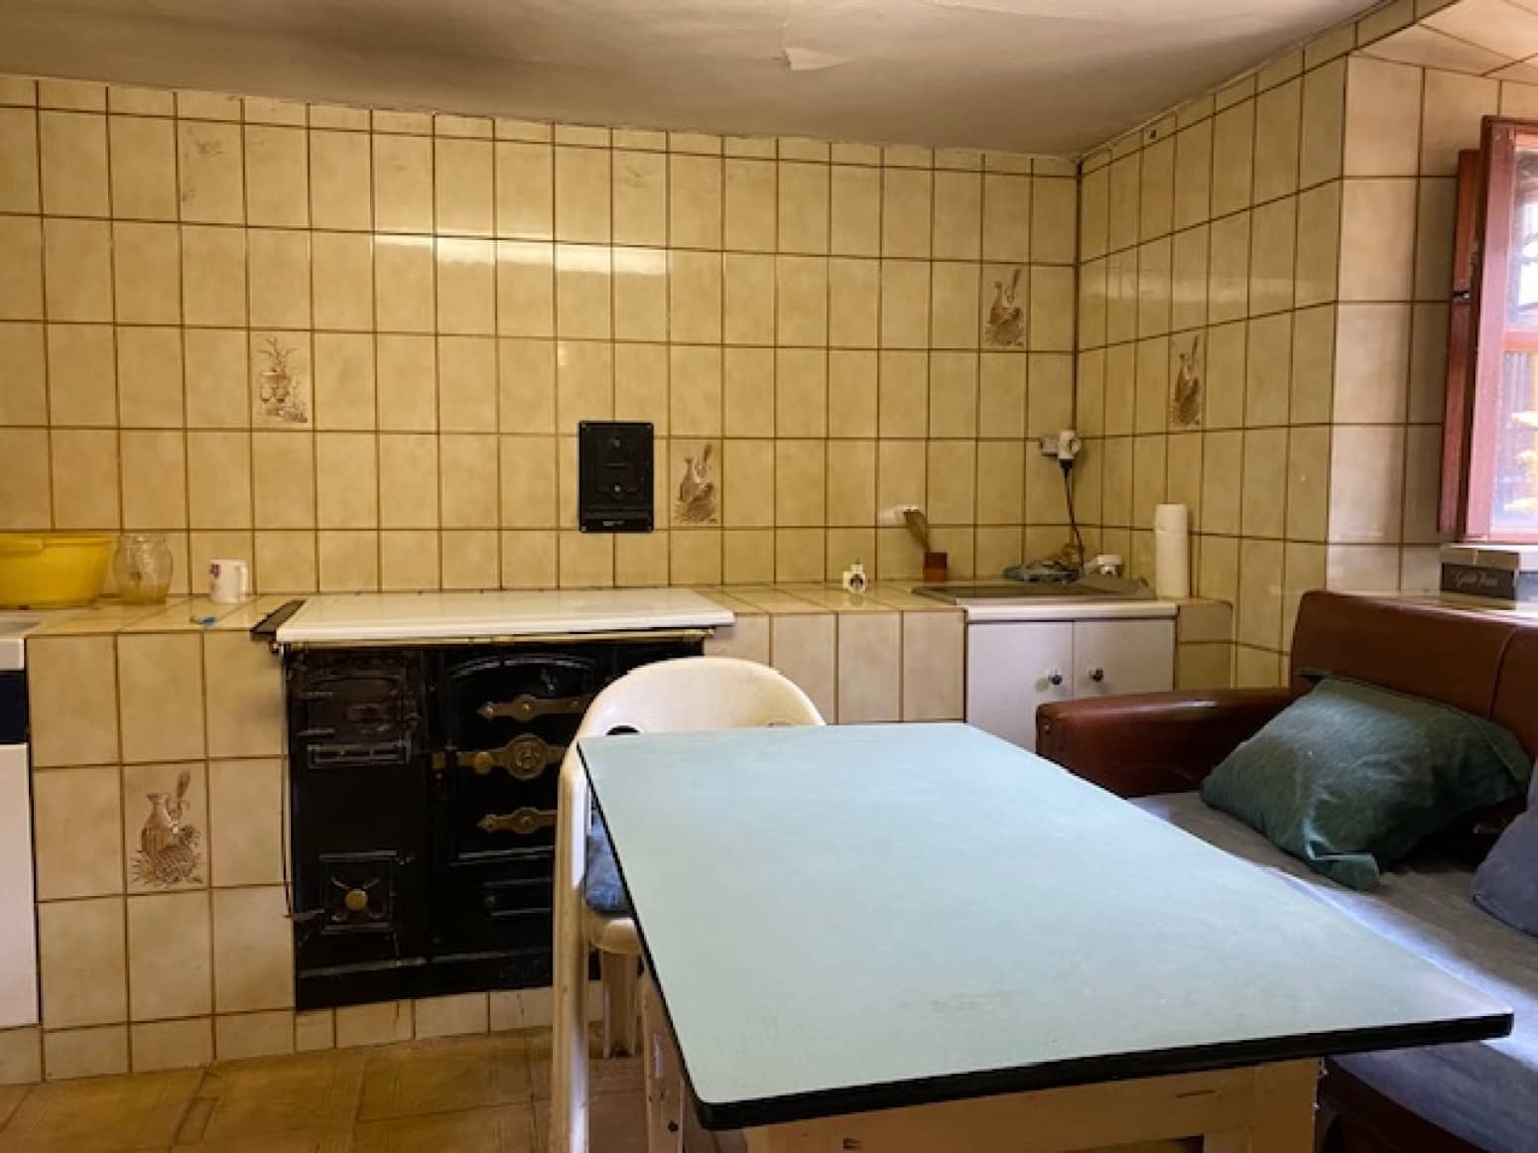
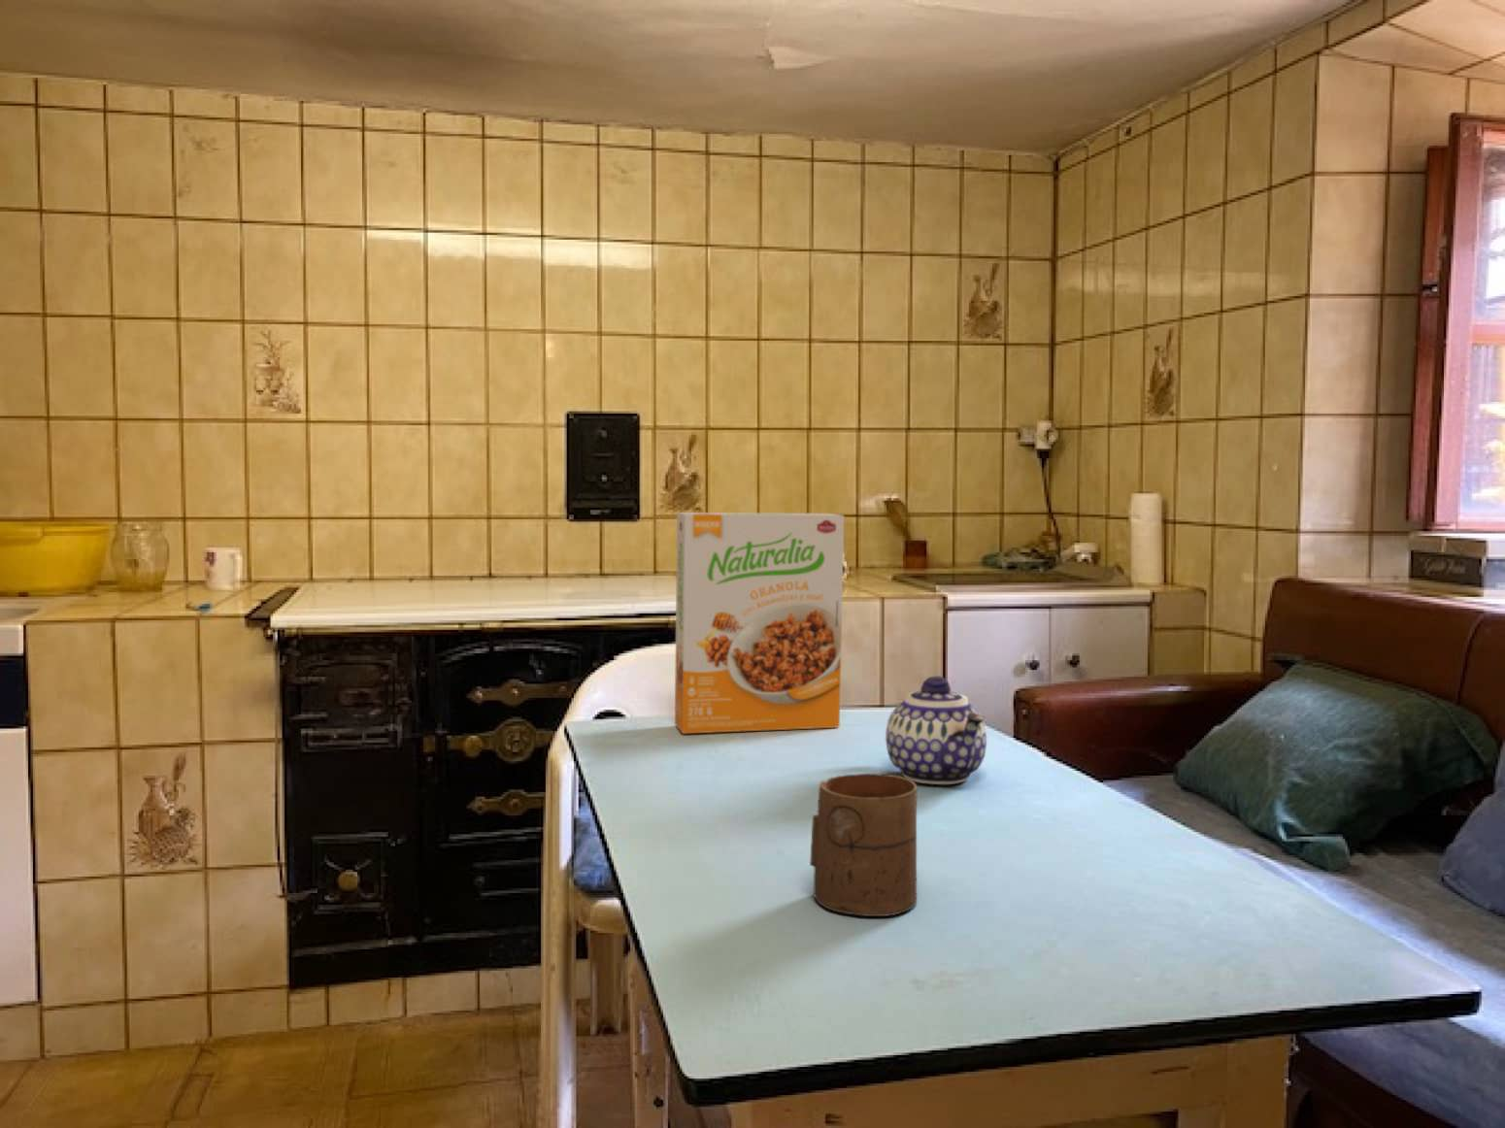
+ cup (864, 841)
+ cereal box (758, 621)
+ teapot (937, 728)
